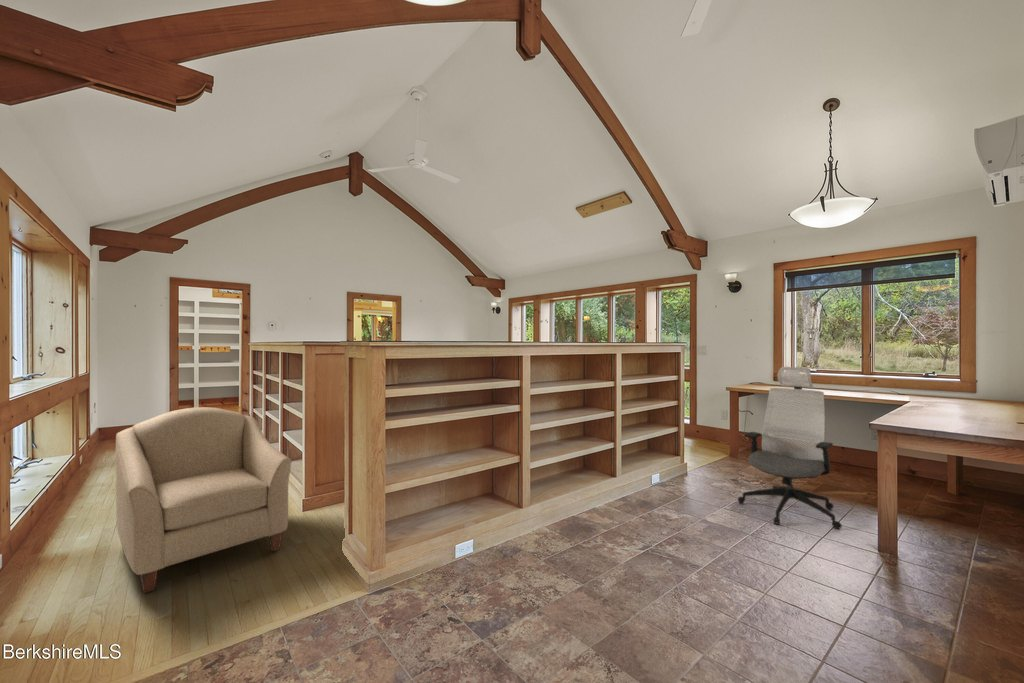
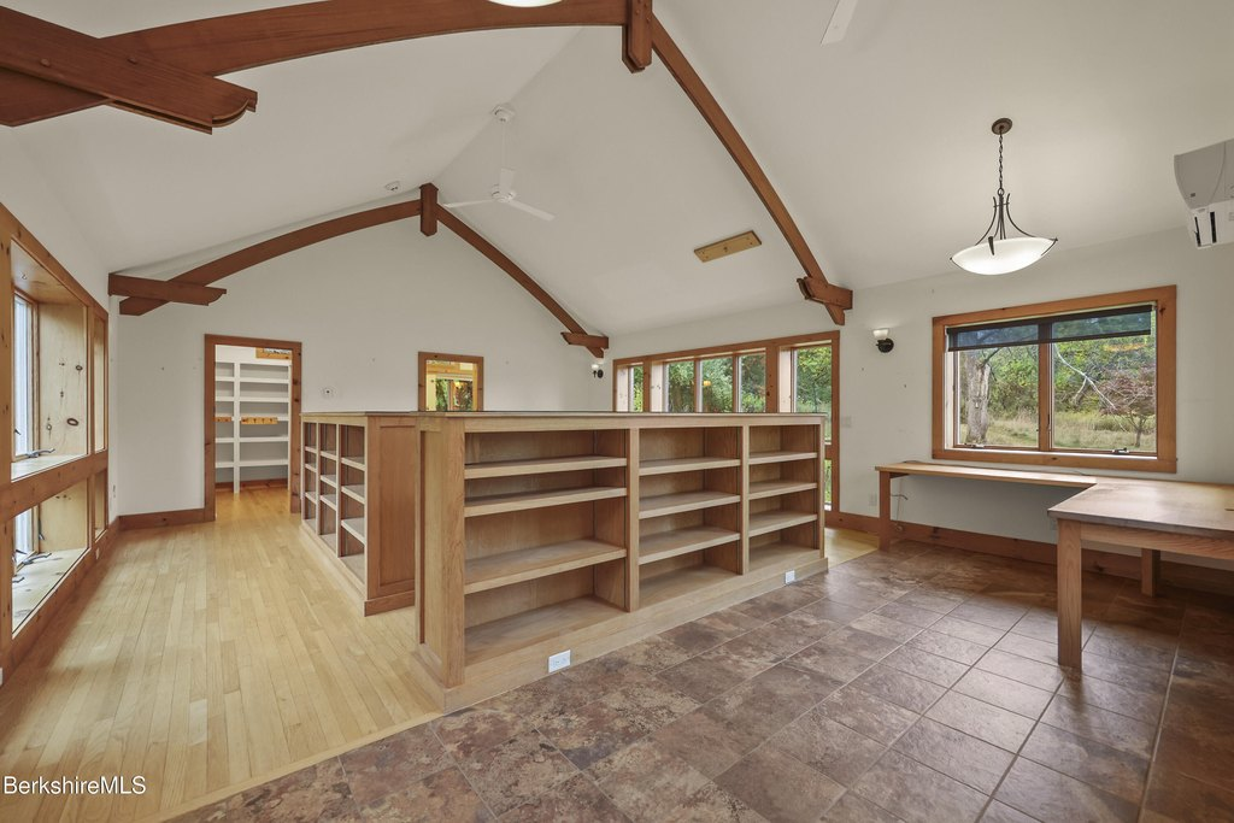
- chair (204, 481)
- office chair (788, 439)
